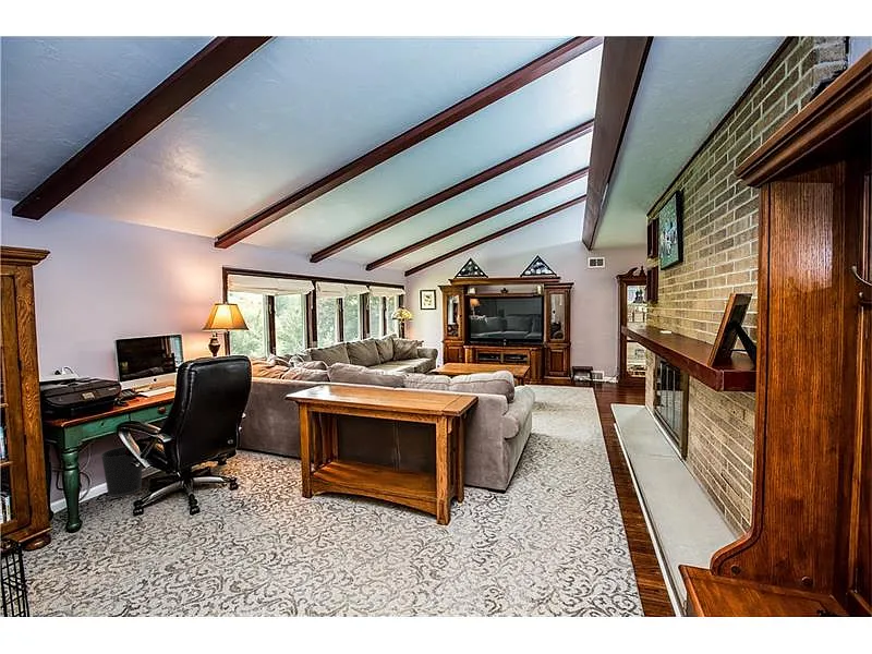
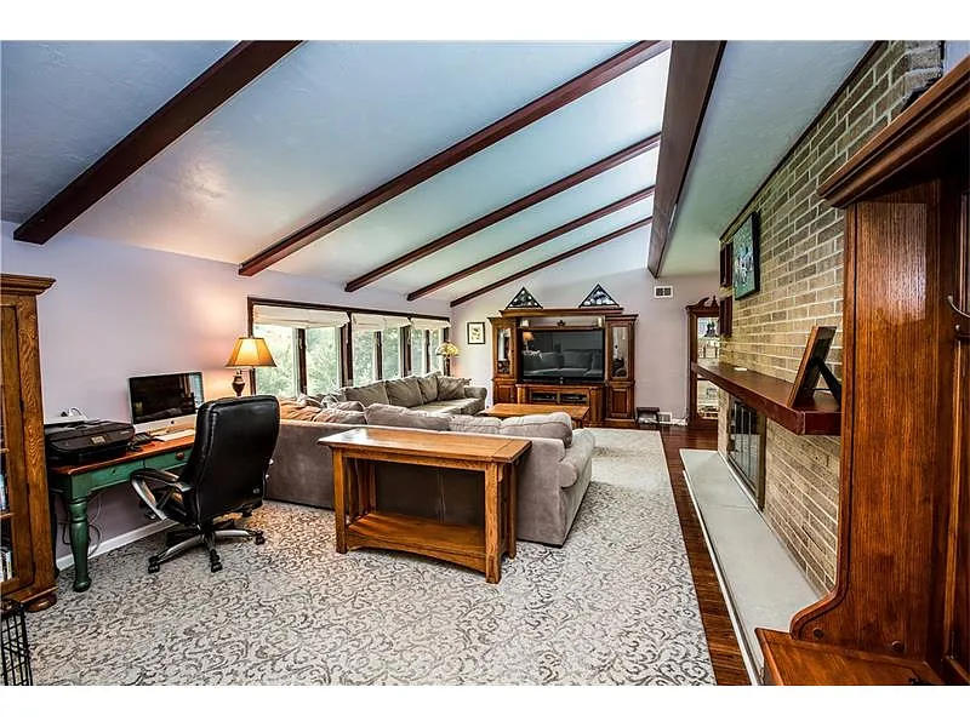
- wastebasket (123, 470)
